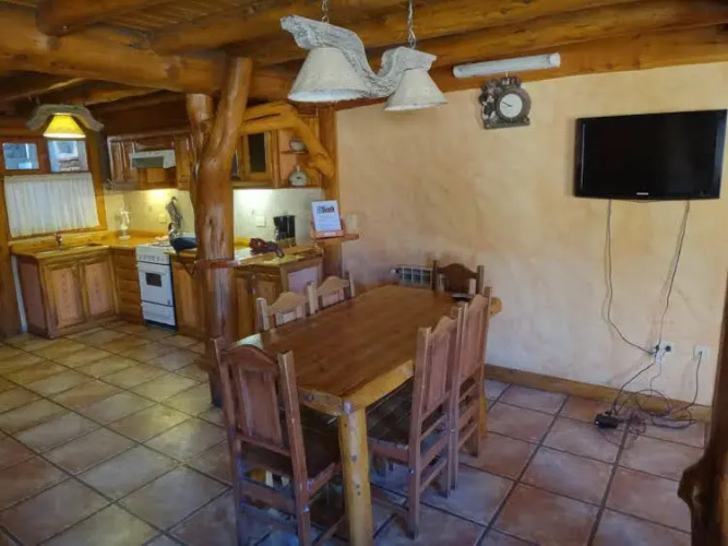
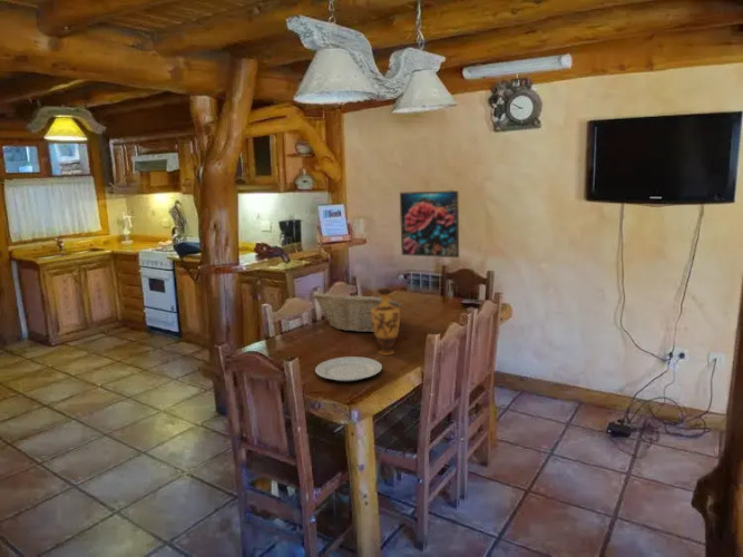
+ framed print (428, 224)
+ chinaware (349, 370)
+ fruit basket (356, 306)
+ vase (385, 321)
